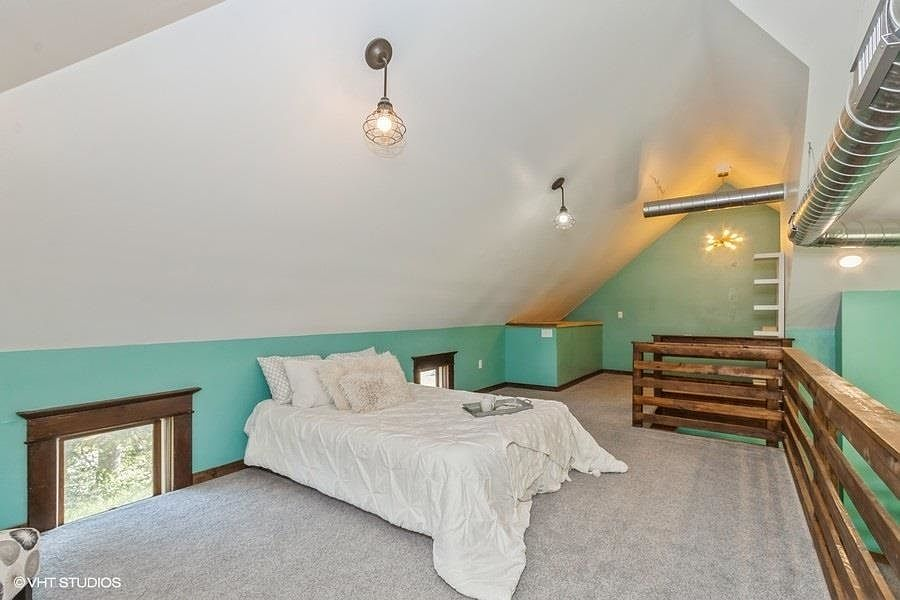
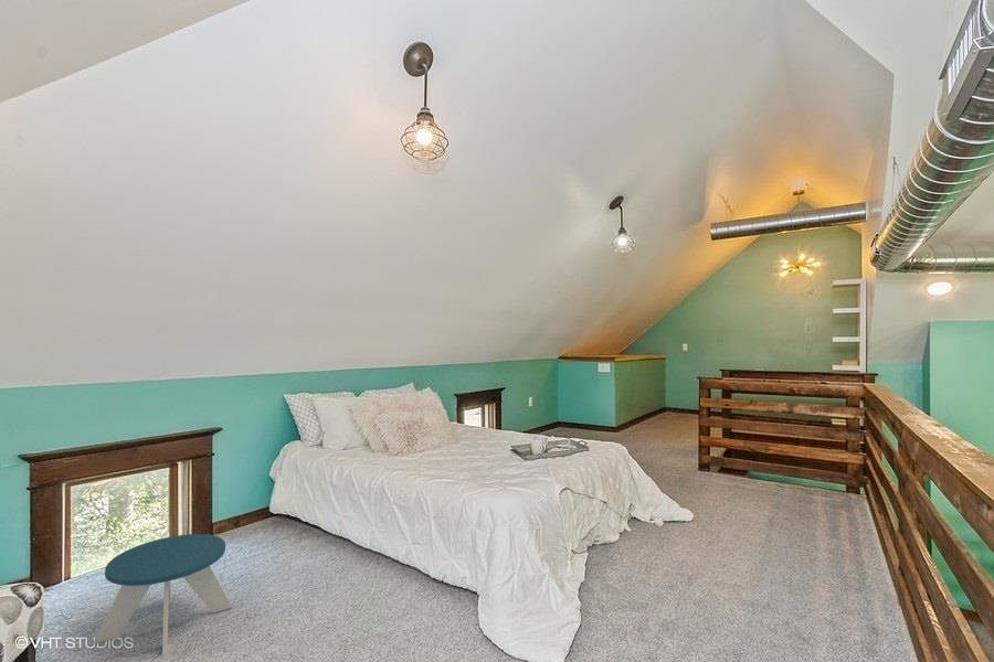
+ side table (167, 589)
